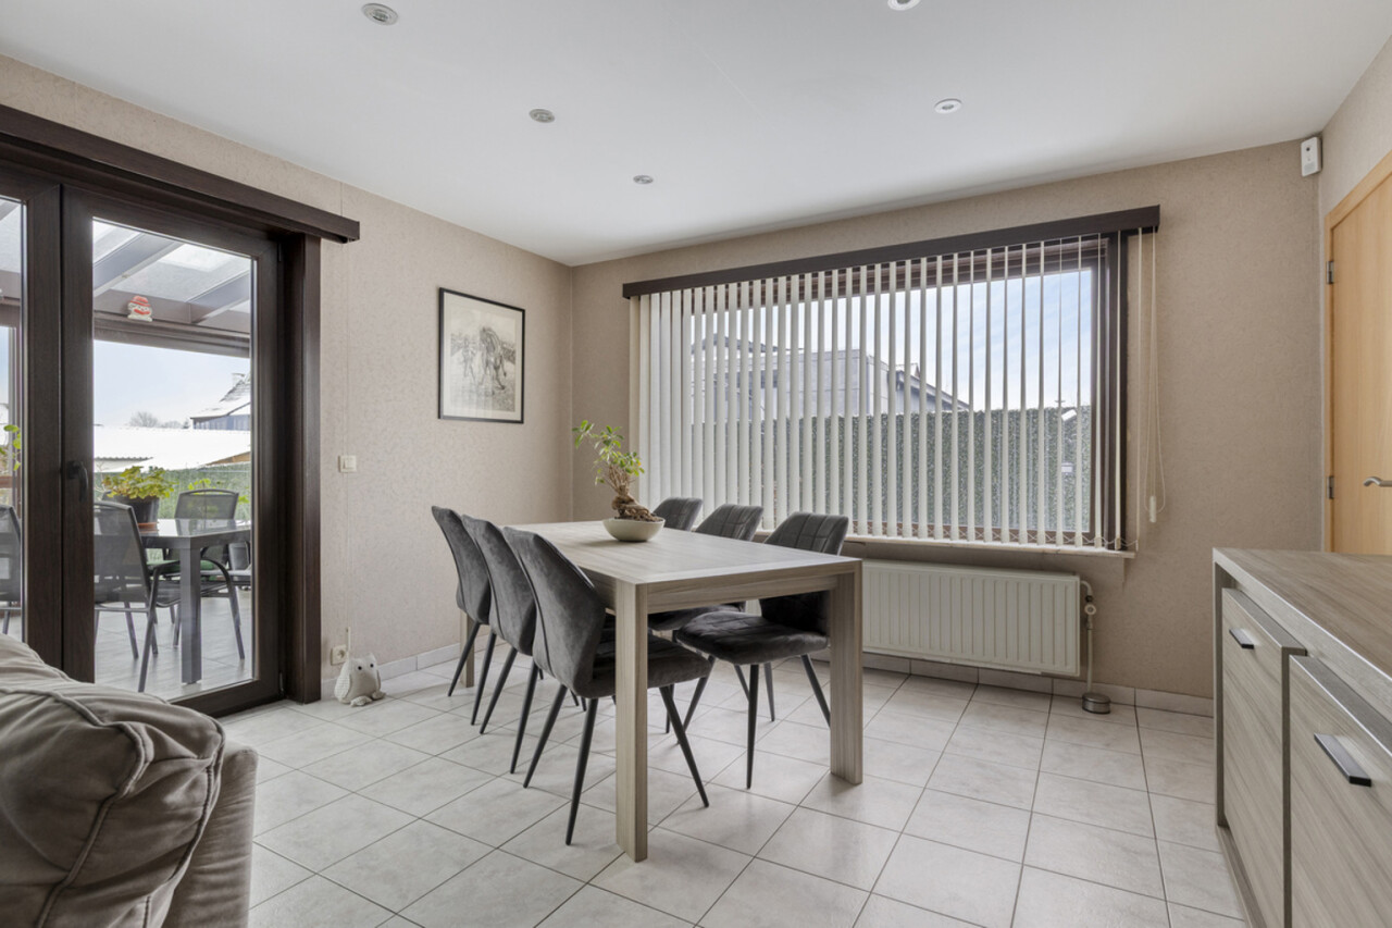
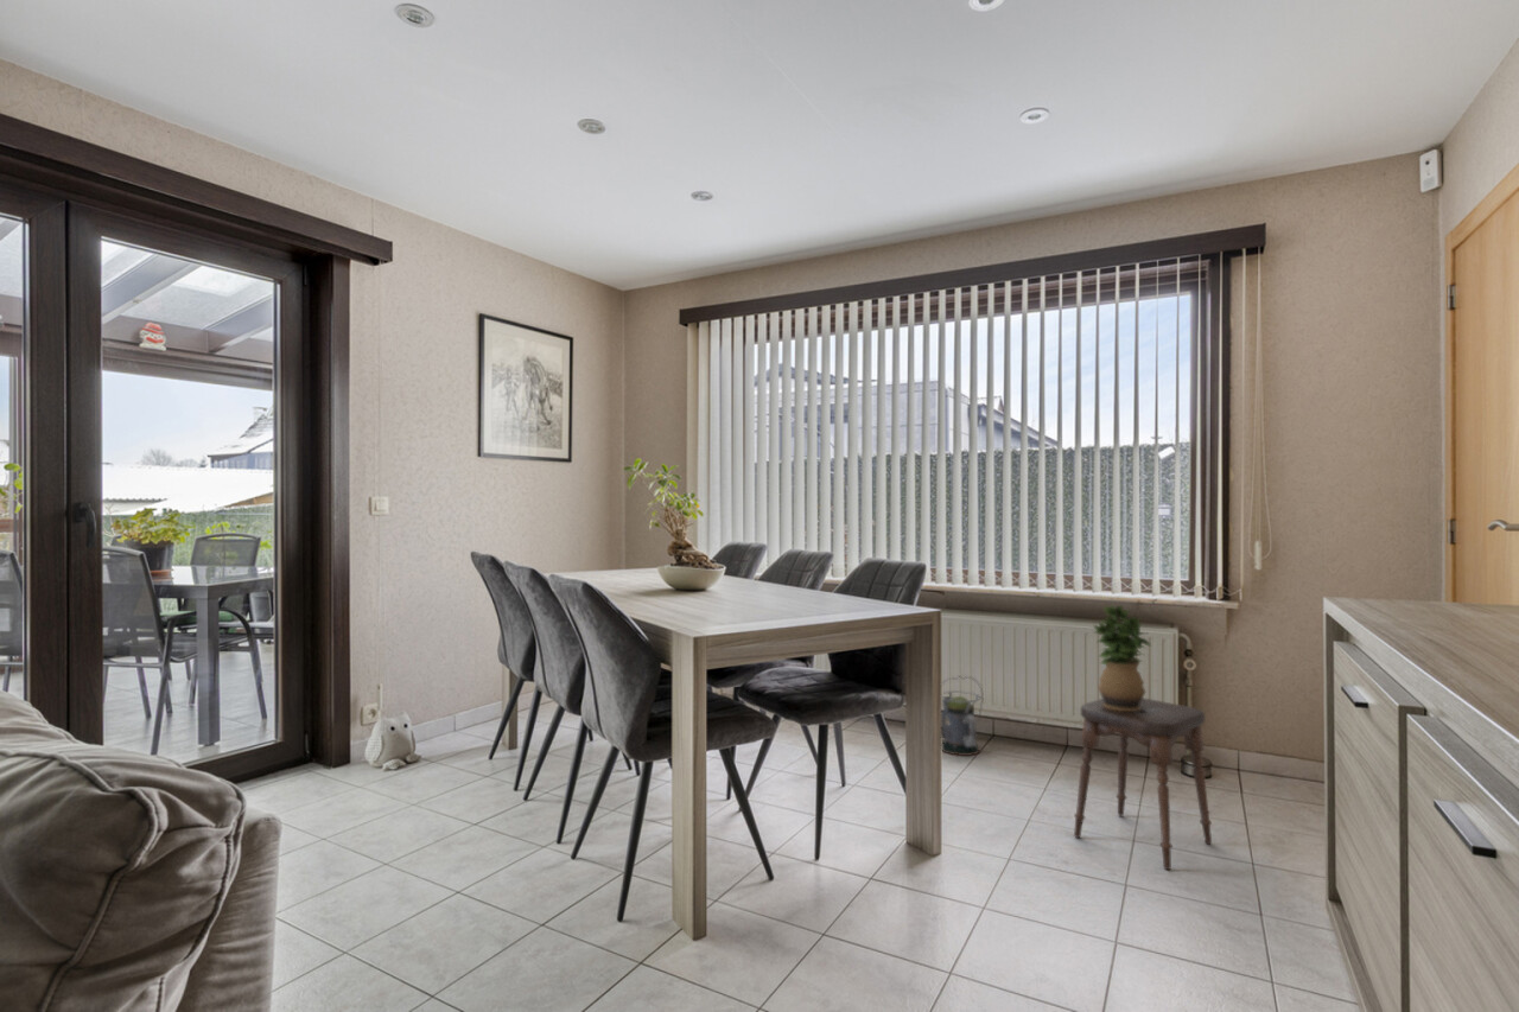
+ lantern (954, 709)
+ potted plant (1119, 656)
+ stool (1152, 763)
